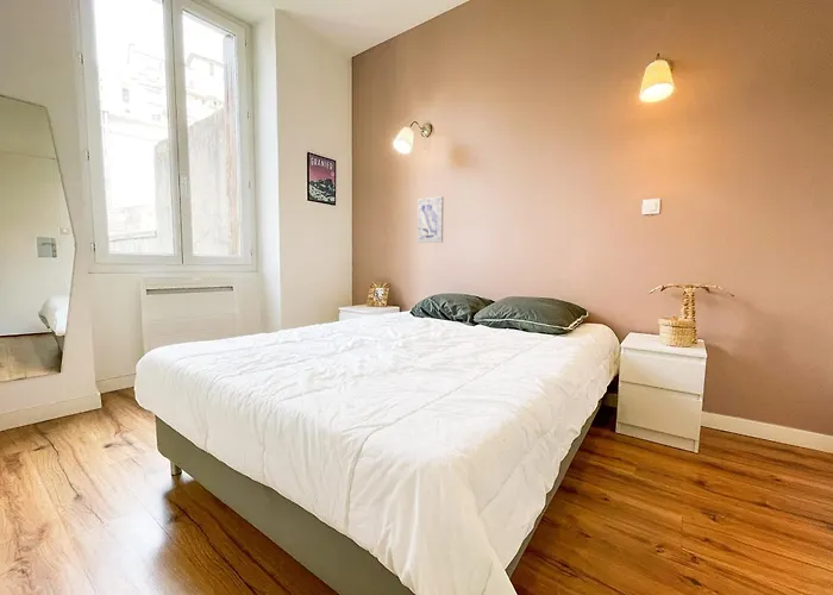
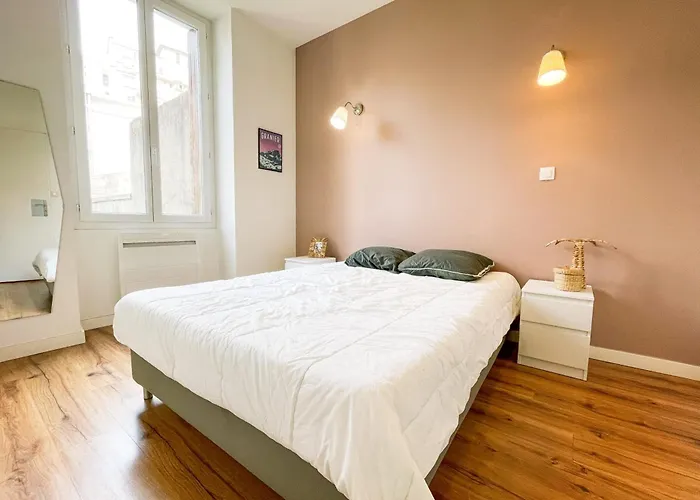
- wall art (430, 220)
